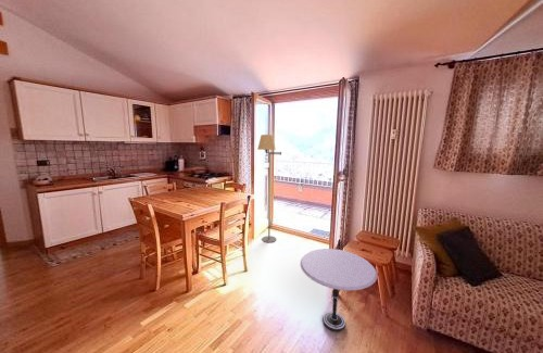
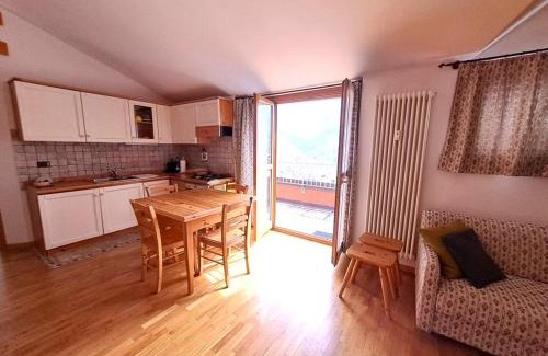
- side table (334, 294)
- floor lamp (269, 190)
